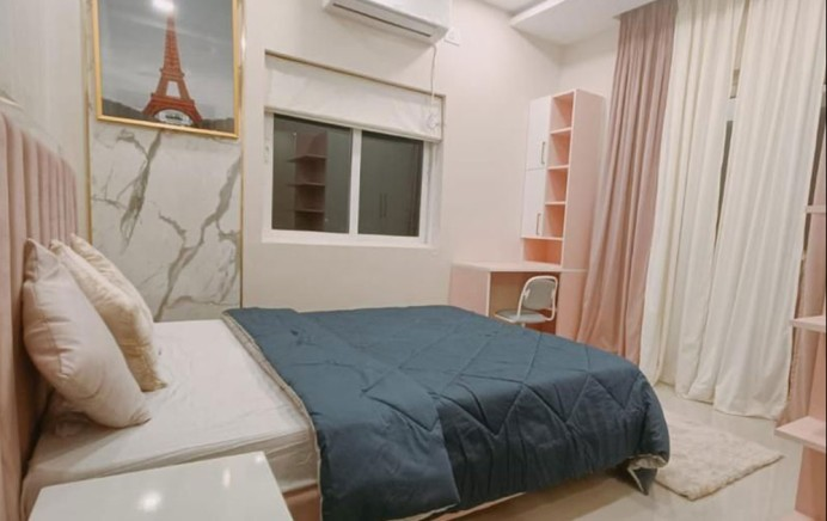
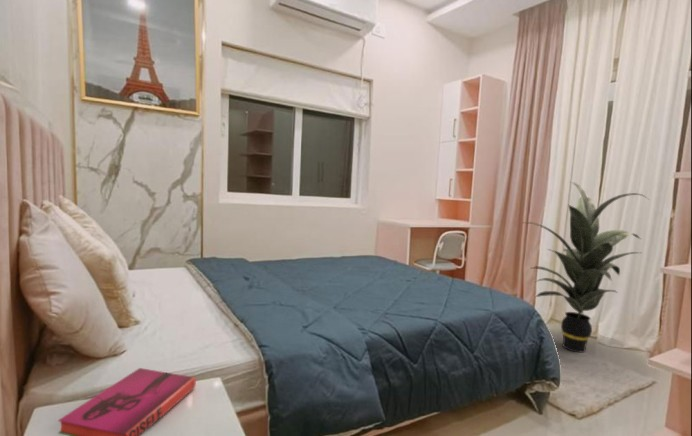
+ indoor plant (579, 265)
+ hardback book (134, 402)
